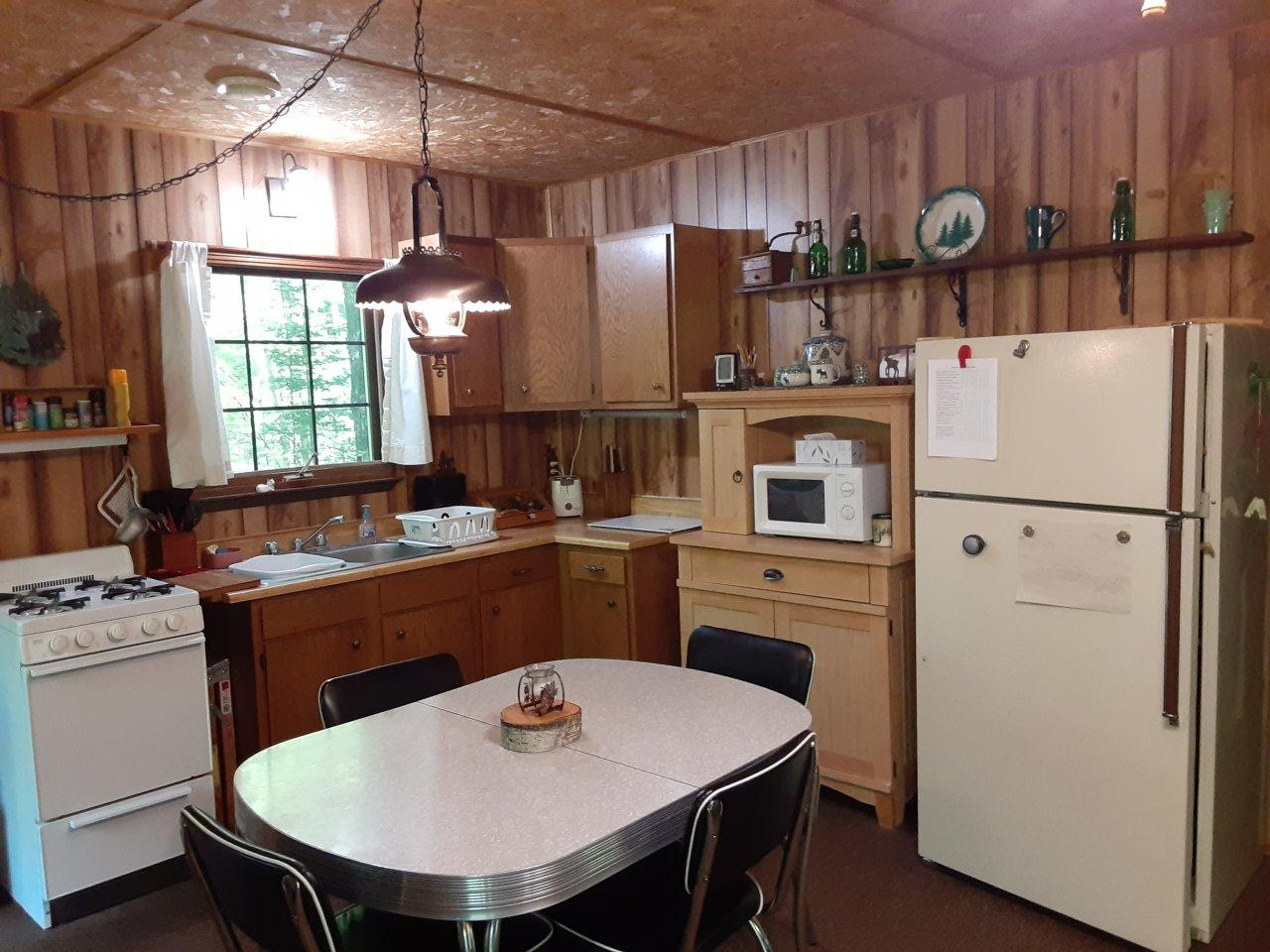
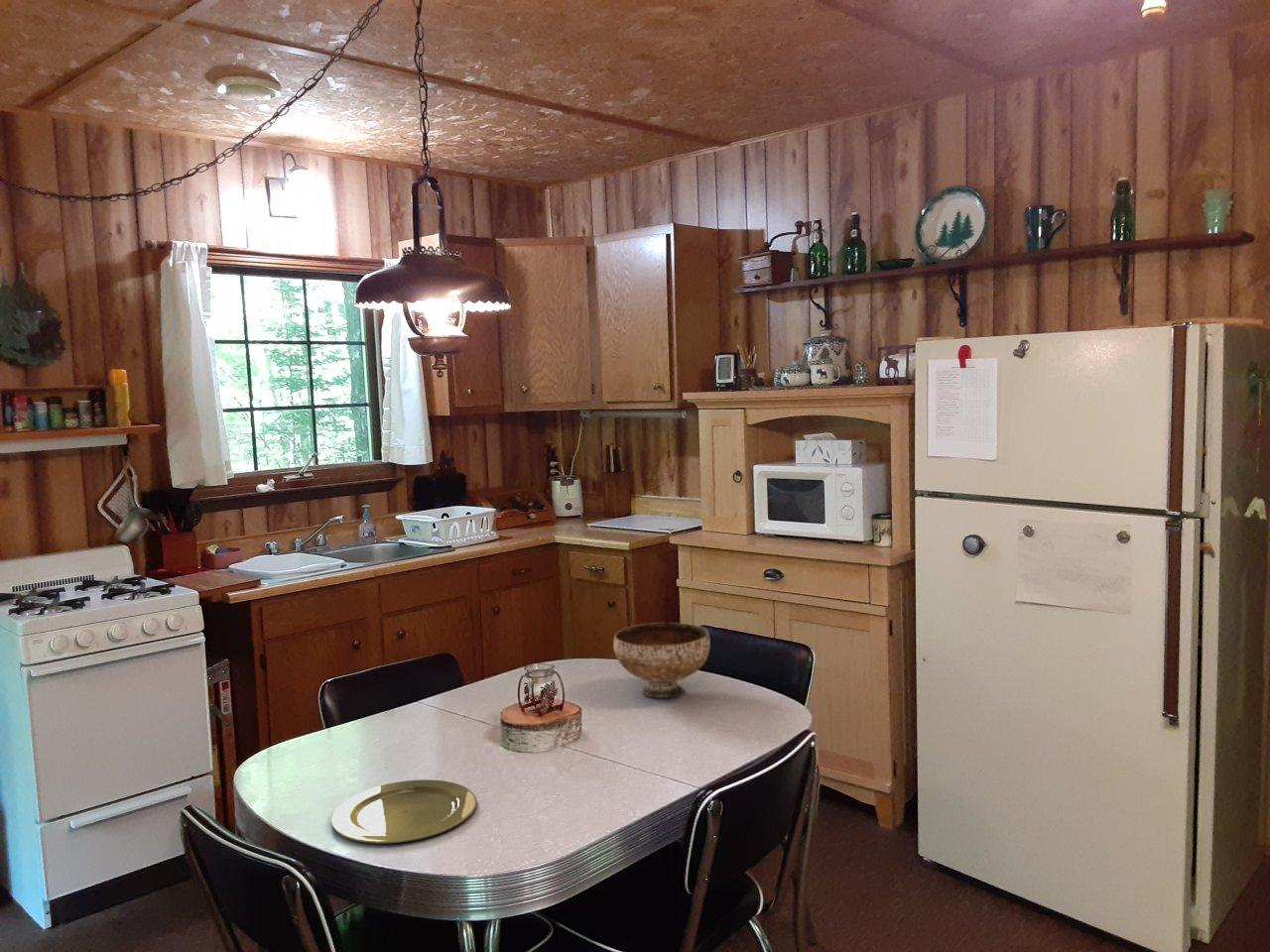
+ bowl (662, 662)
+ plate (405, 809)
